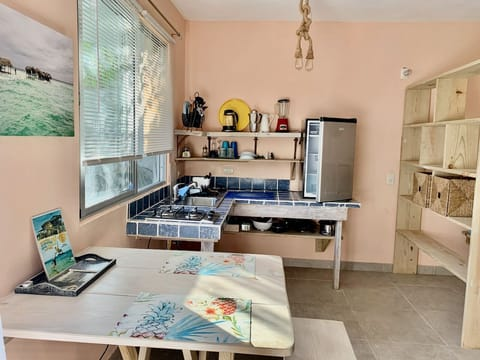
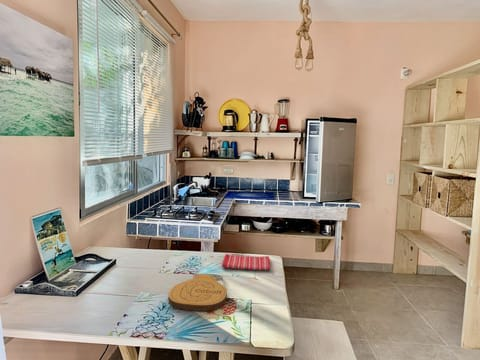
+ key chain (202, 285)
+ dish towel (246, 261)
